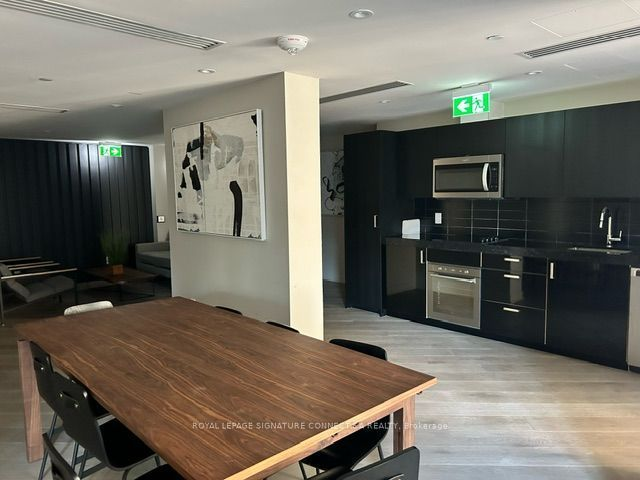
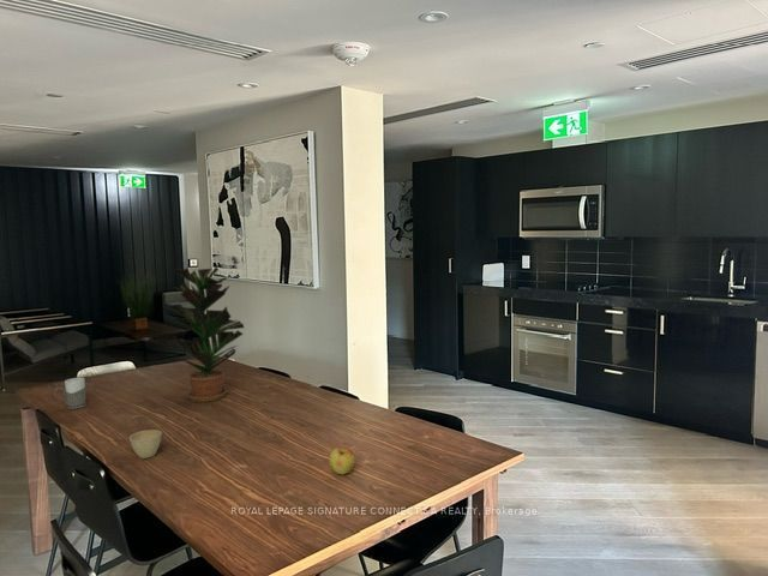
+ apple (342, 460)
+ mug (70, 394)
+ potted plant (209, 331)
+ flower pot (145, 445)
